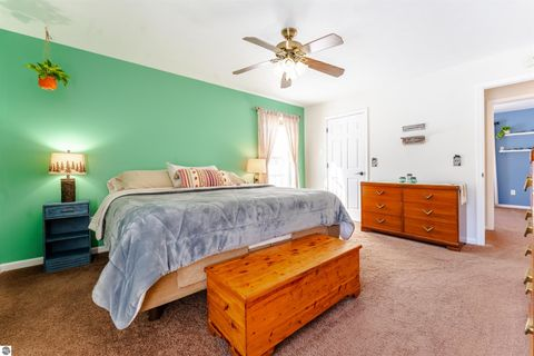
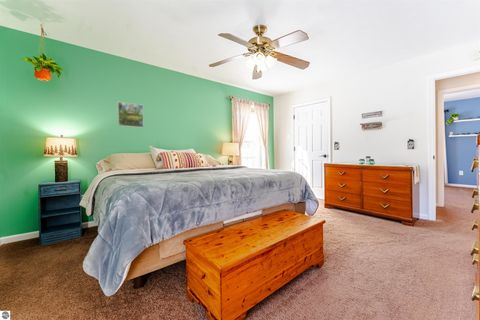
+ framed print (130, 115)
